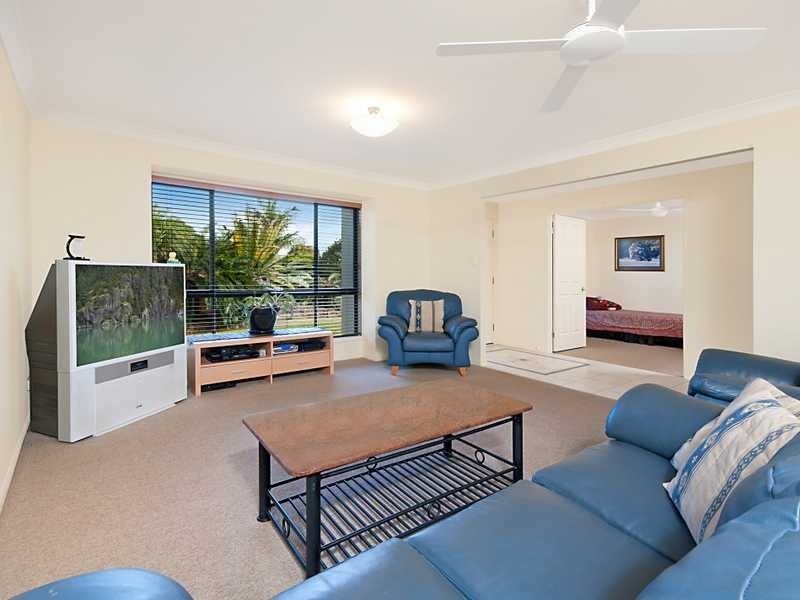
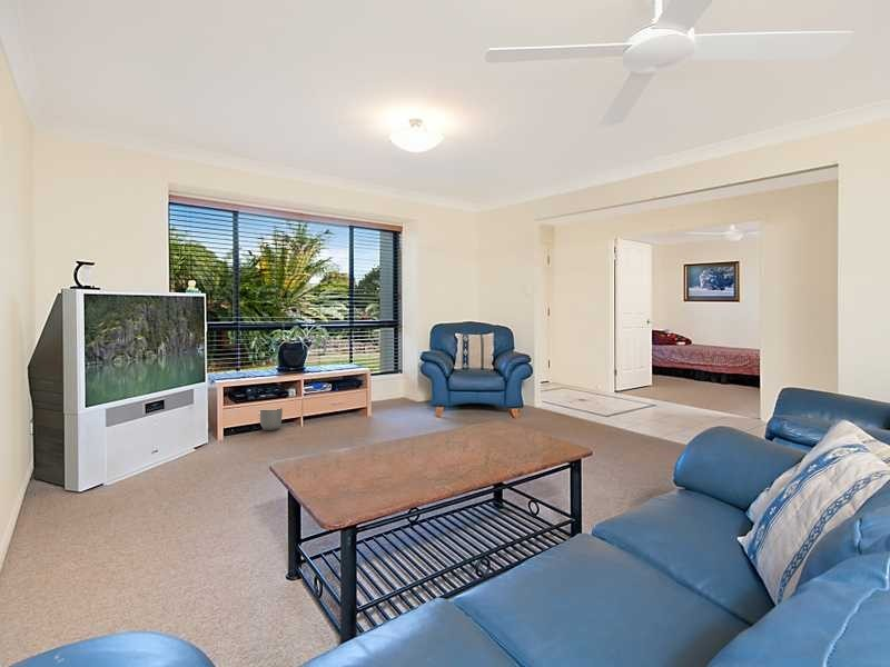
+ planter (270, 418)
